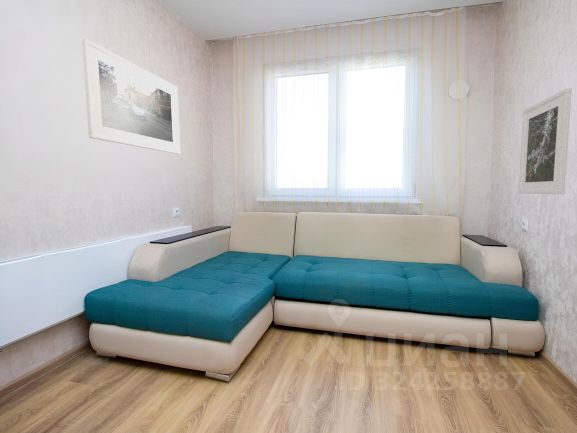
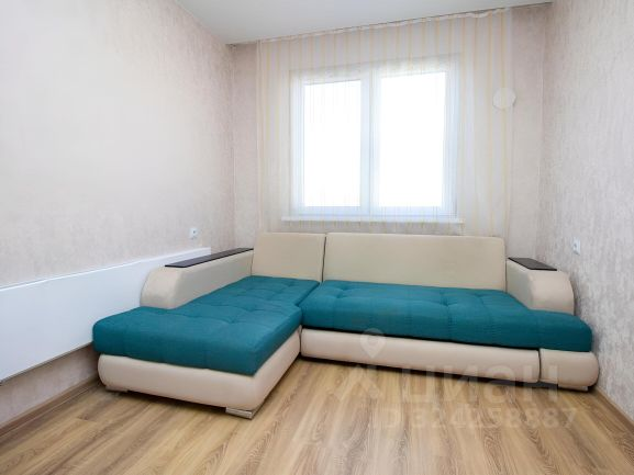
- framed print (140, 107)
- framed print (541, 147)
